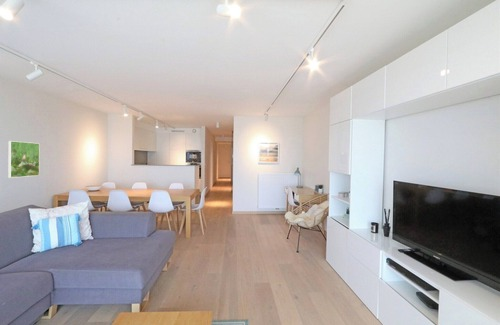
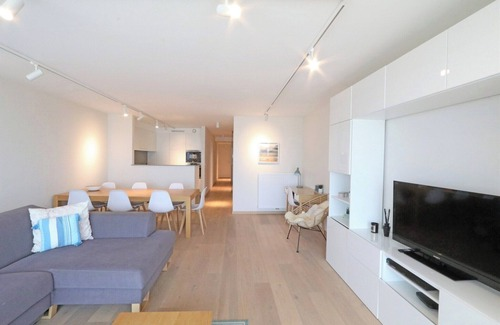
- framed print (24, 159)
